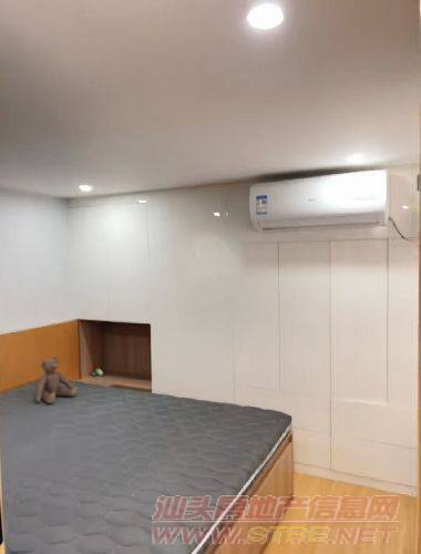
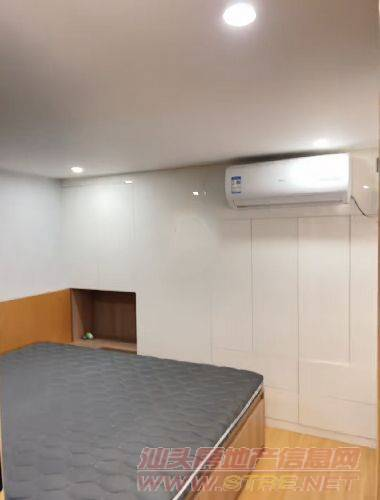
- teddy bear (54, 379)
